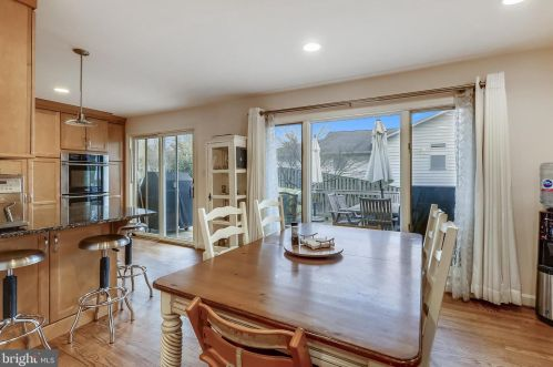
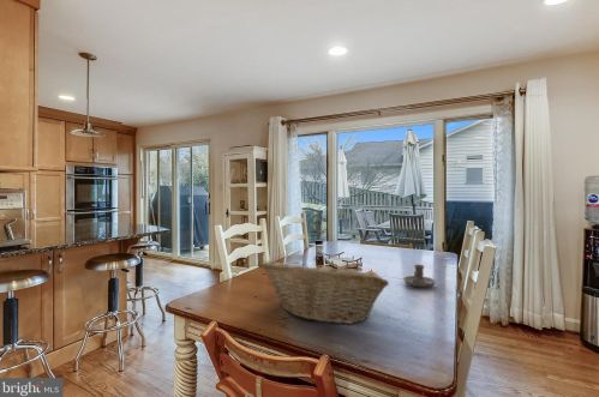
+ fruit basket (322, 283)
+ candle holder (418, 276)
